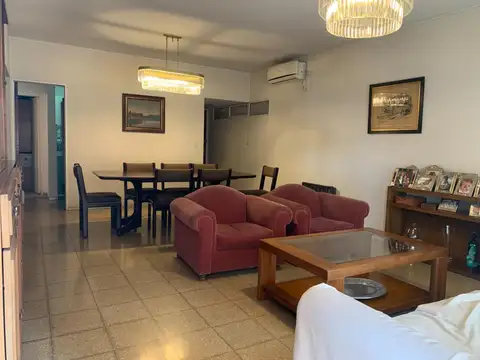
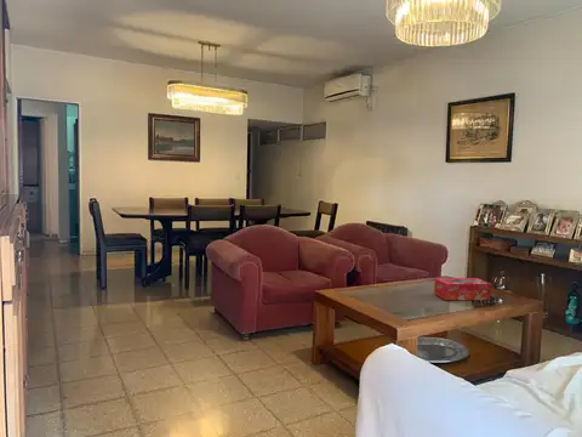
+ tissue box (461, 288)
